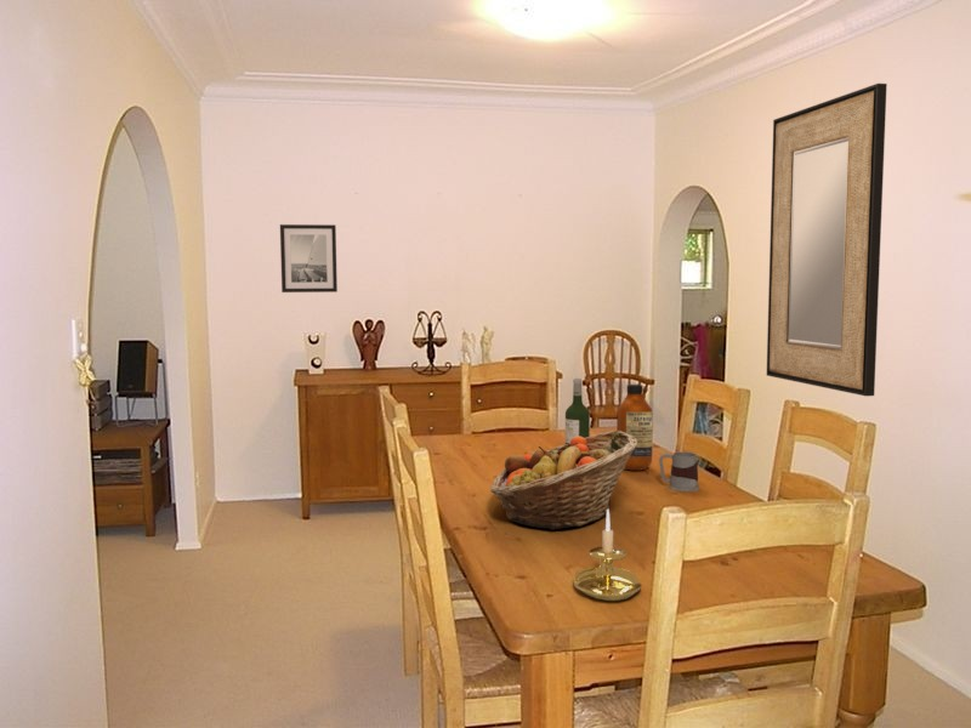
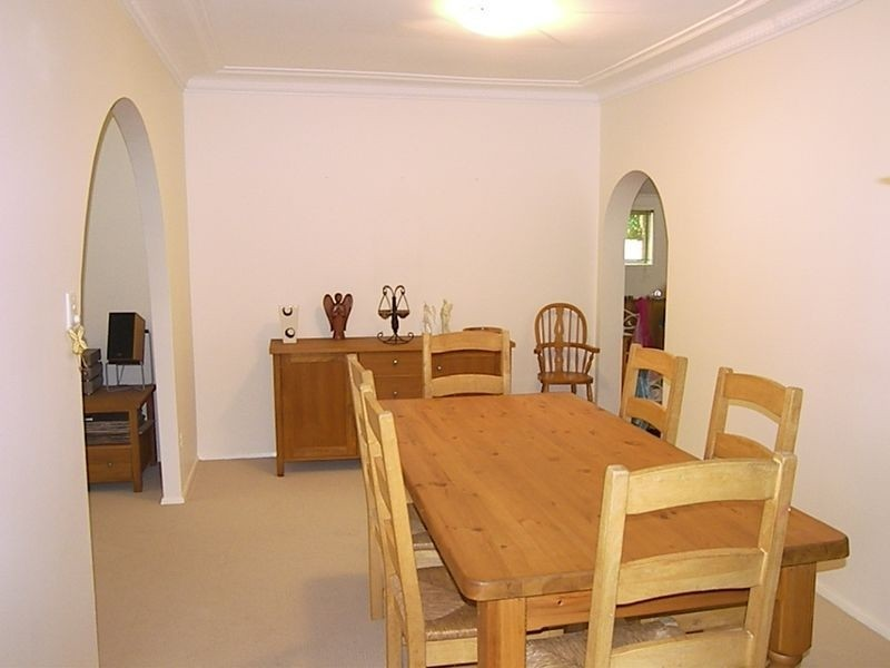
- mug (678, 471)
- home mirror (819, 246)
- candle holder (606, 546)
- wall art (308, 258)
- wine bottle (577, 423)
- fruit basket (563, 474)
- bottle (634, 426)
